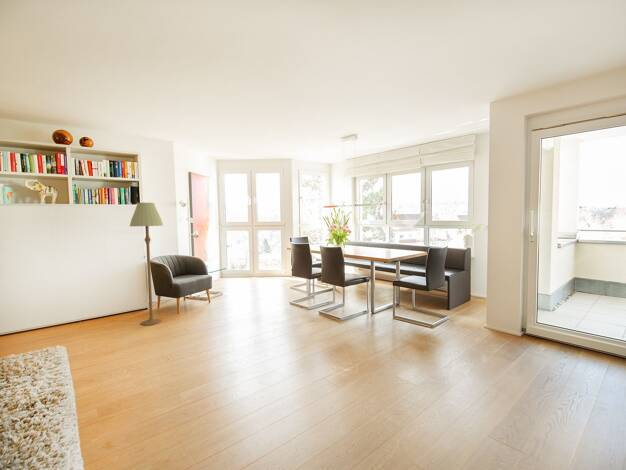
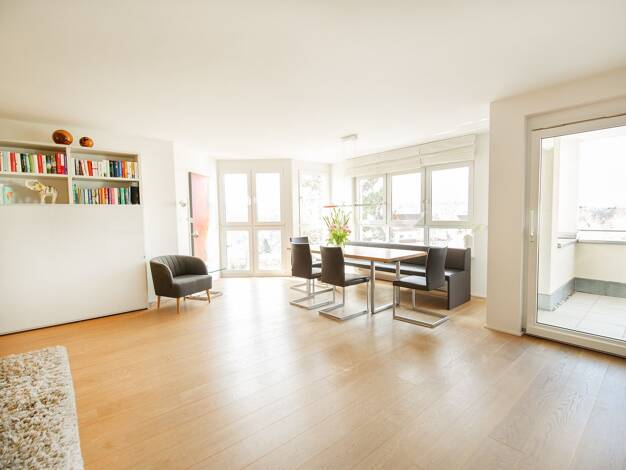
- floor lamp (148, 263)
